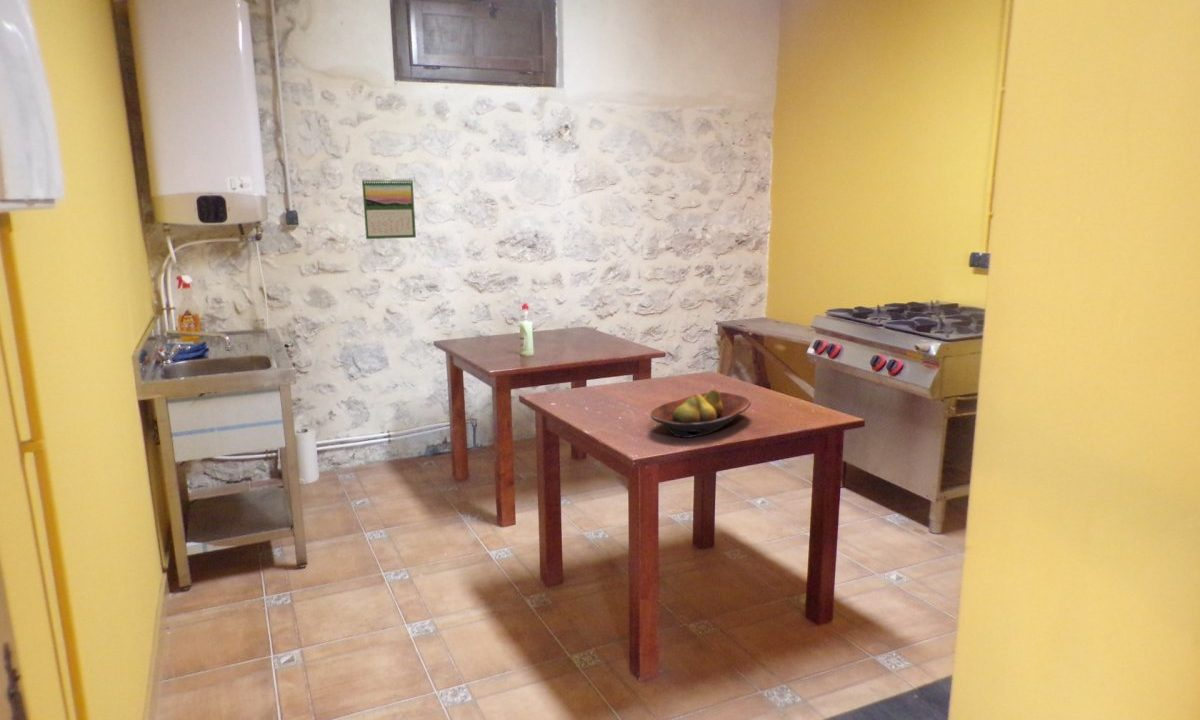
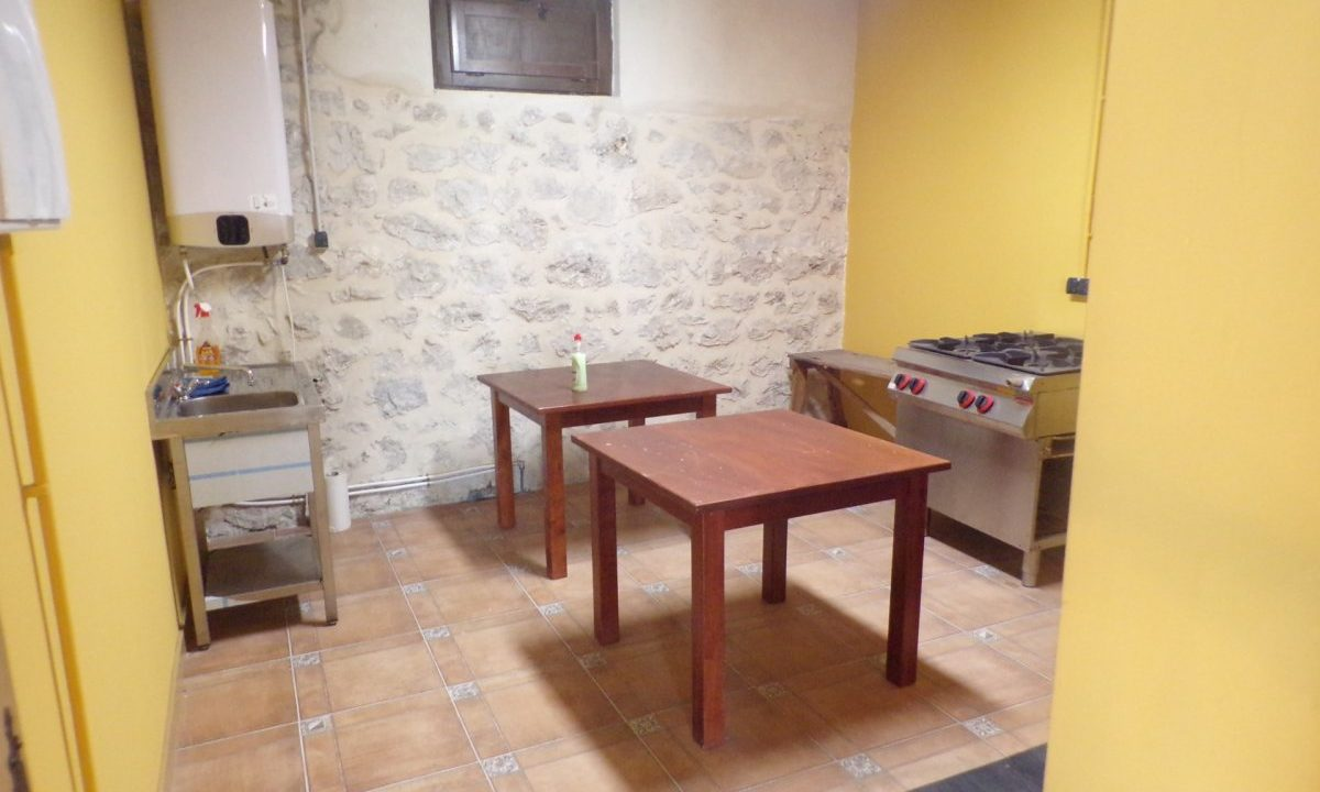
- fruit bowl (701, 409)
- calendar (389, 208)
